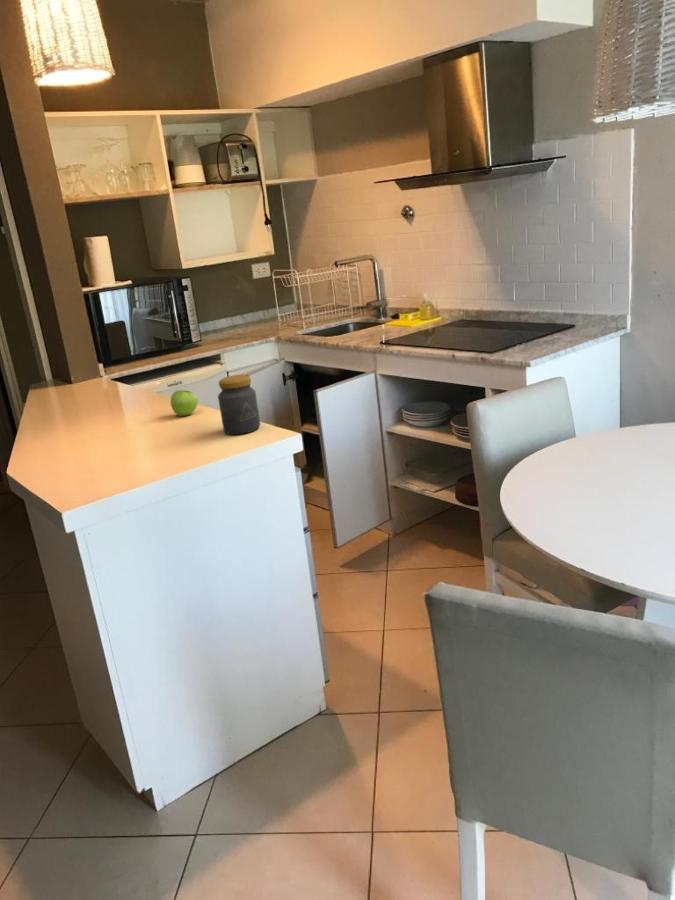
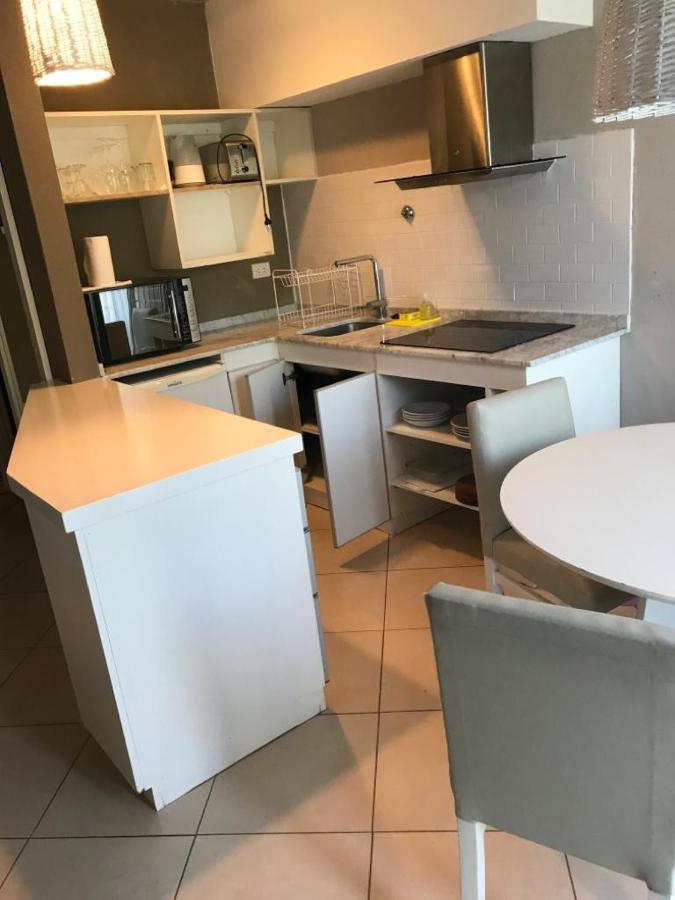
- fruit (184, 402)
- jar (238, 403)
